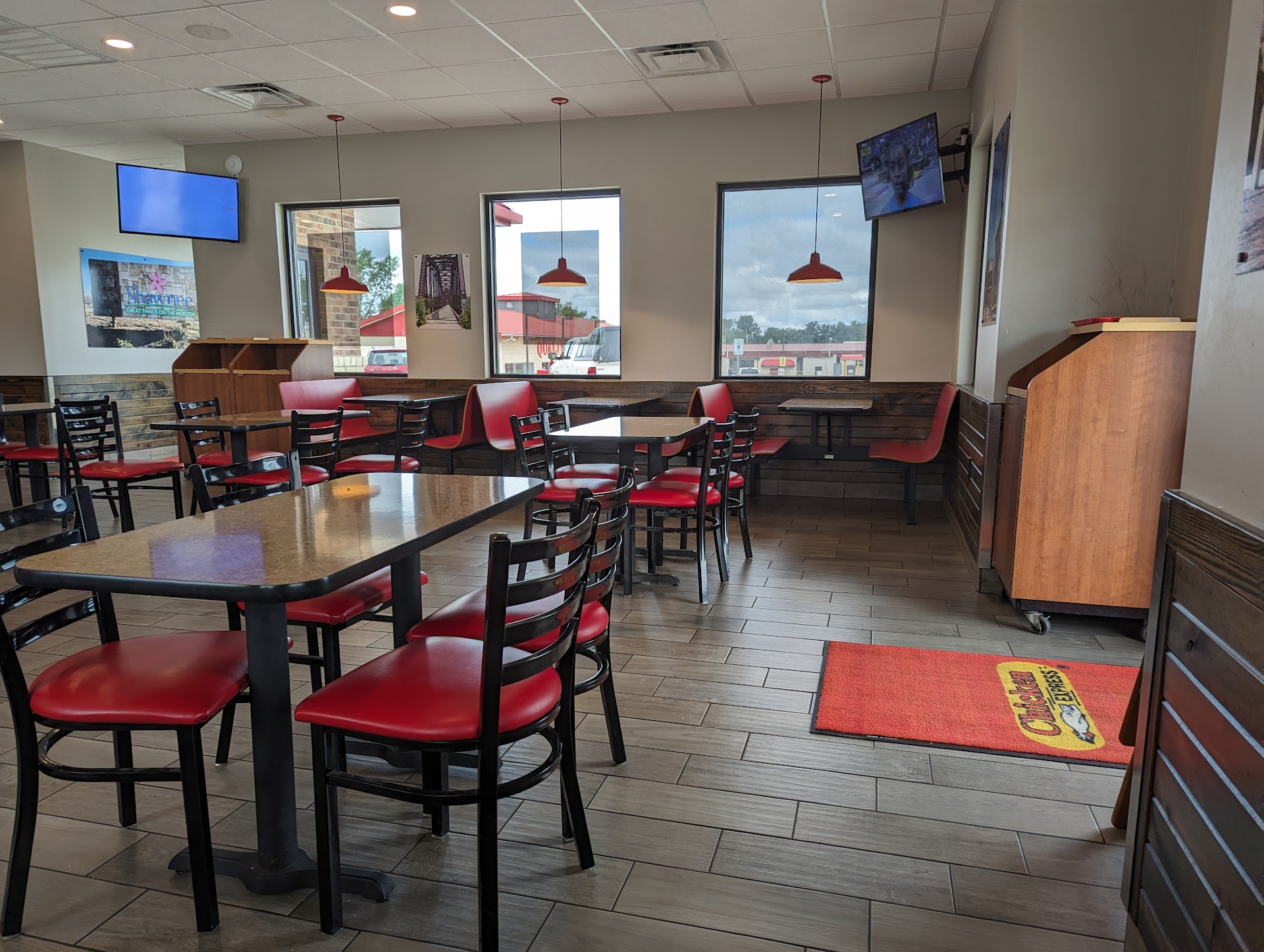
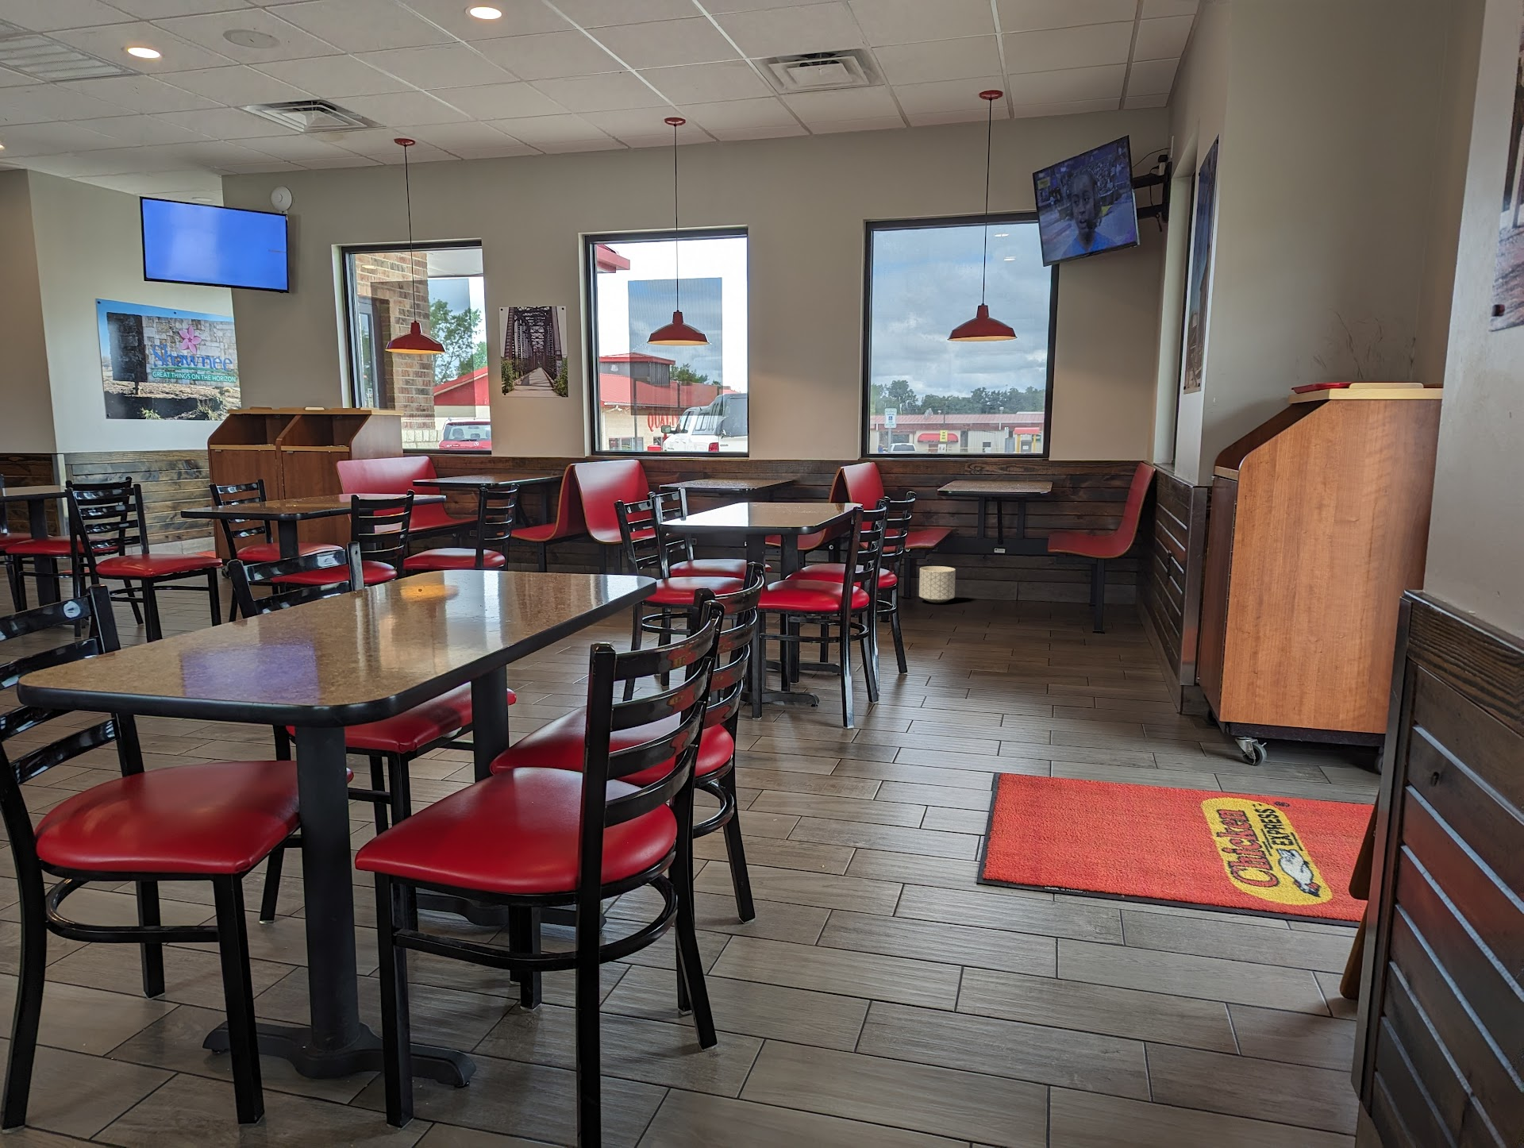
+ planter (937, 585)
